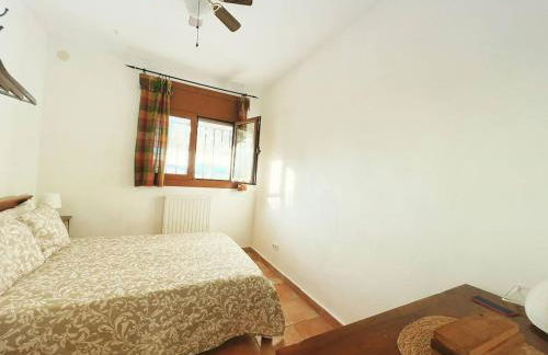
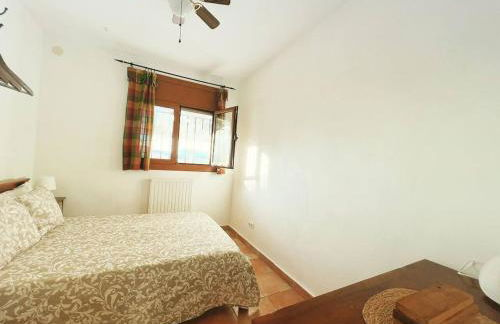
- smartphone (491, 305)
